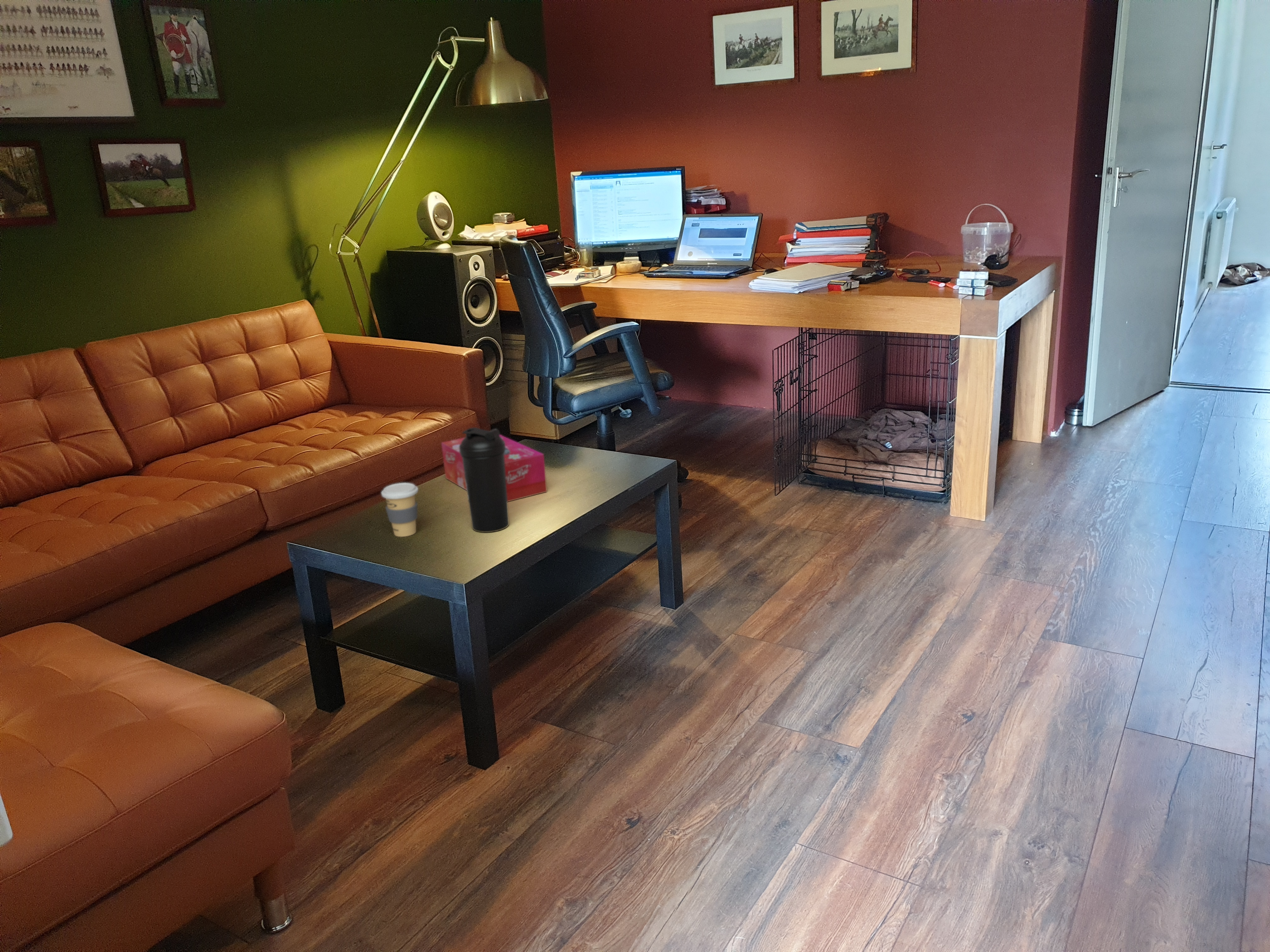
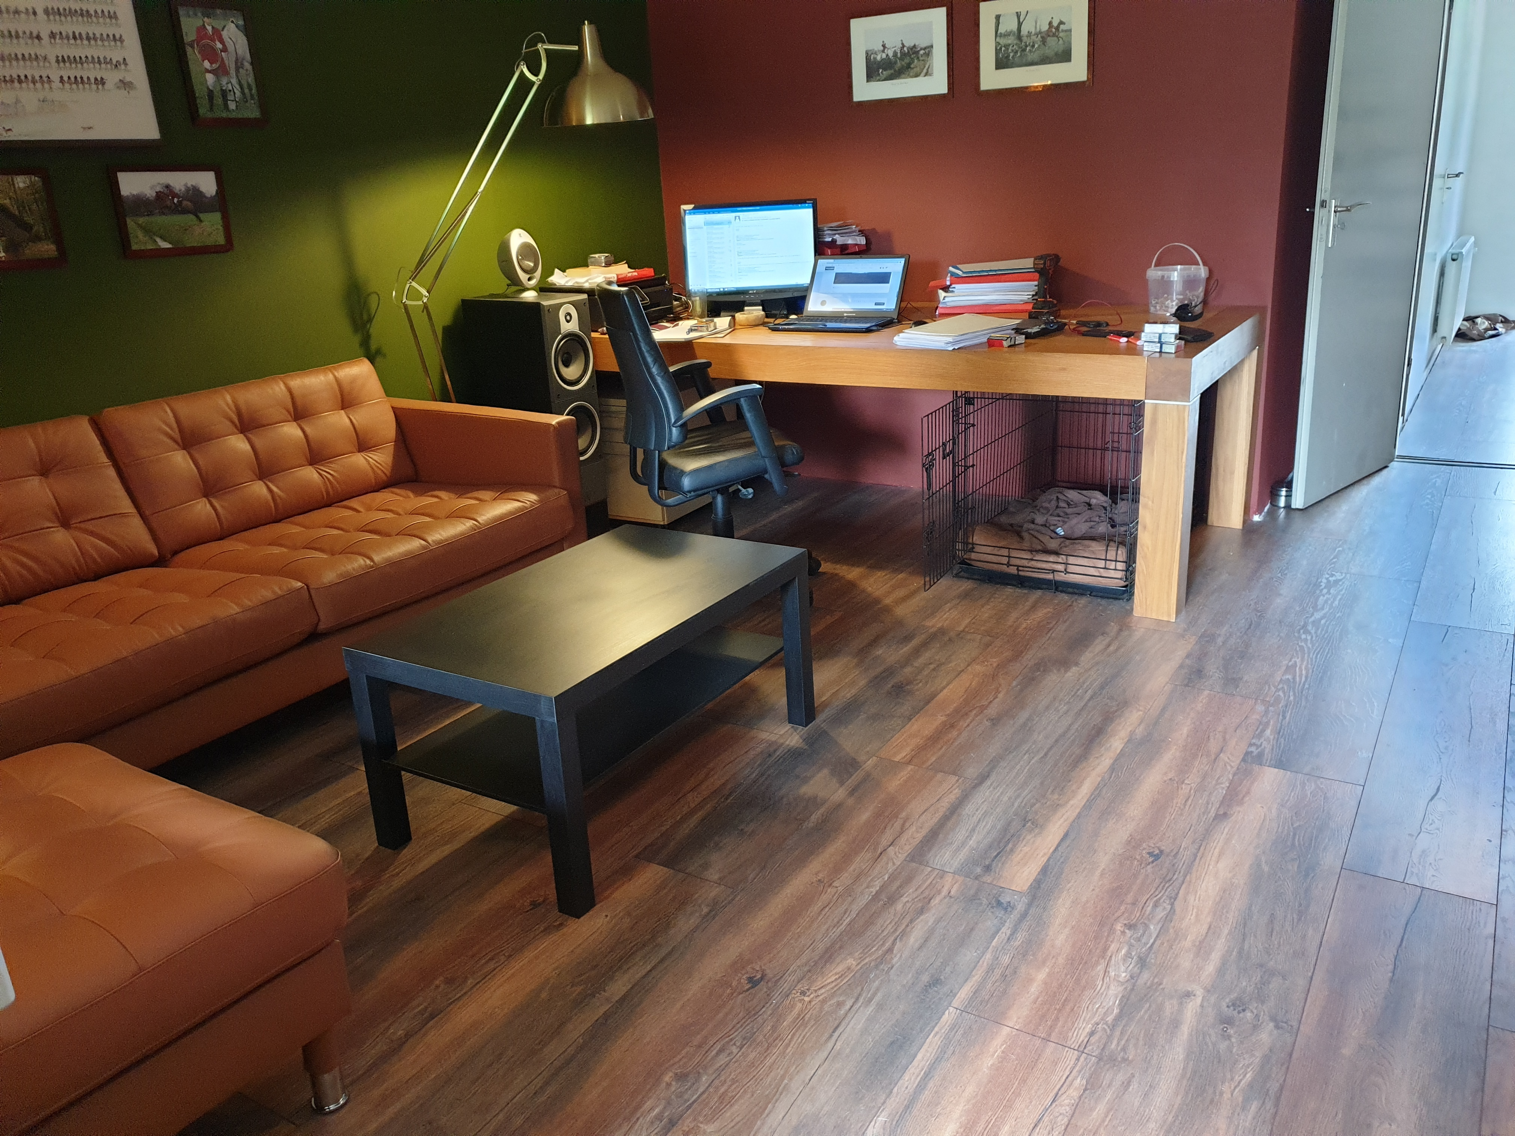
- tissue box (505, 466)
- water bottle (486, 479)
- coffee cup (402, 510)
